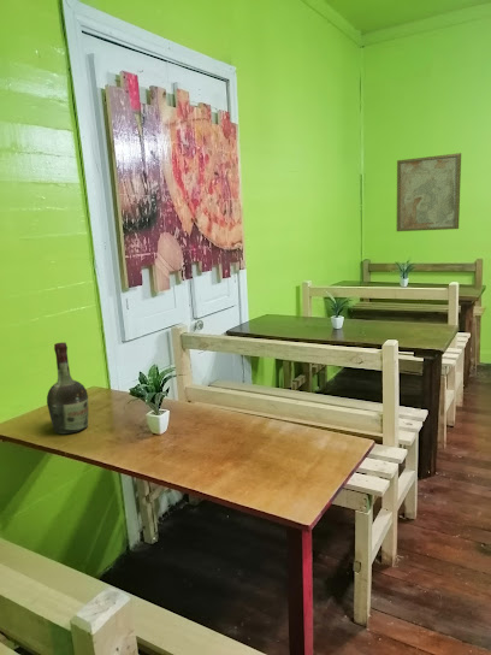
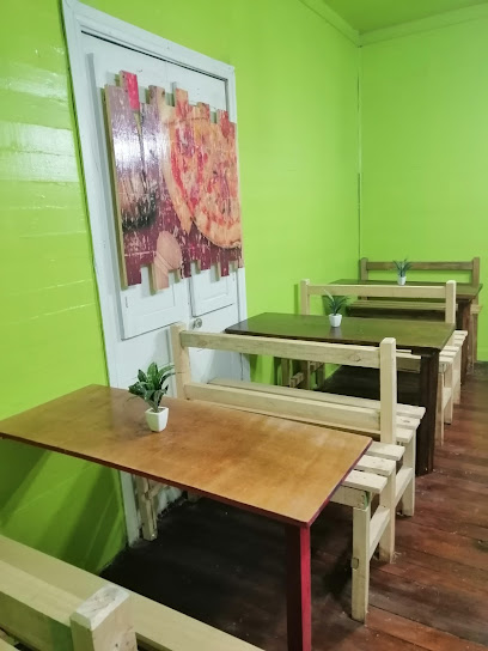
- cognac bottle (65, 385)
- wall art (427, 194)
